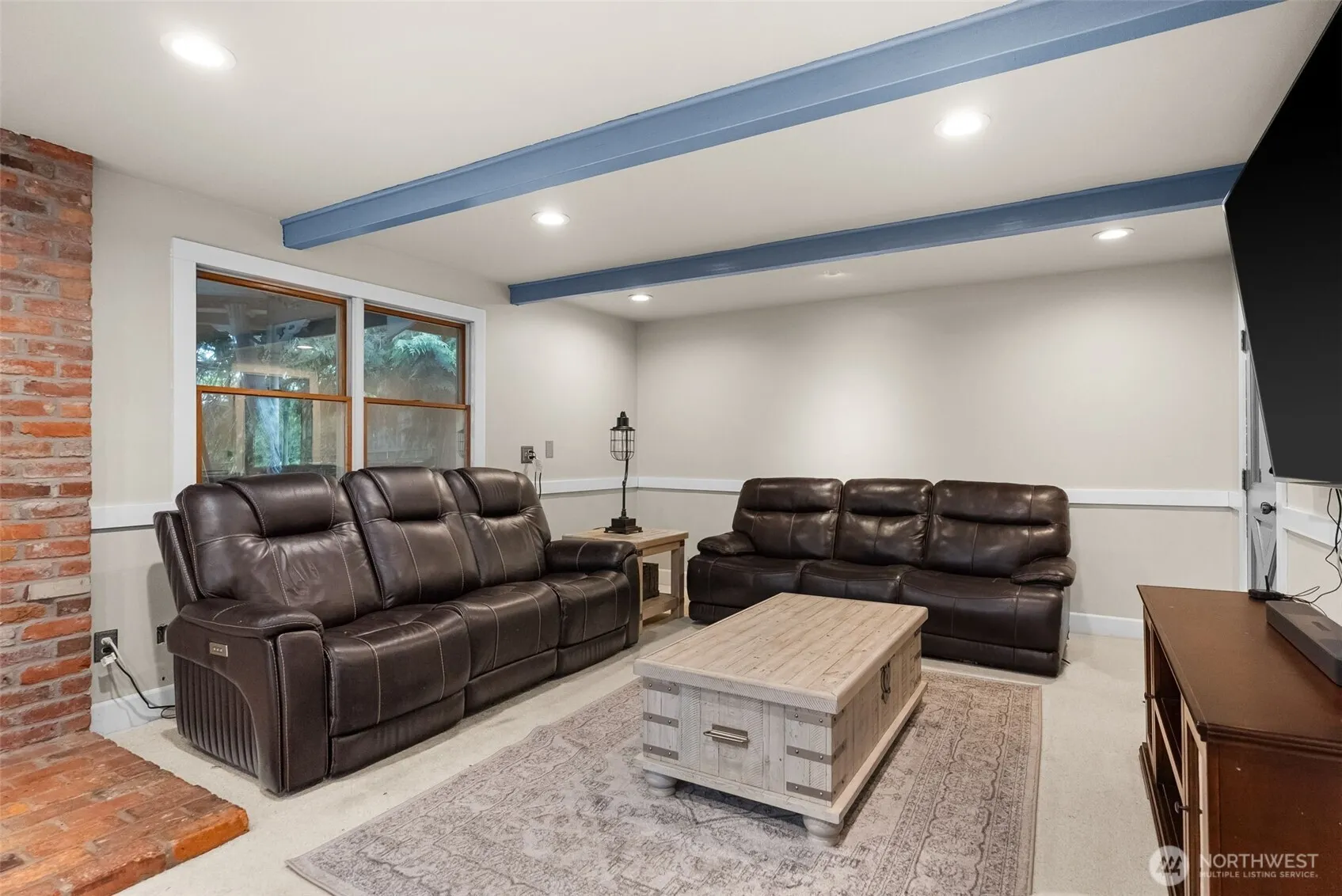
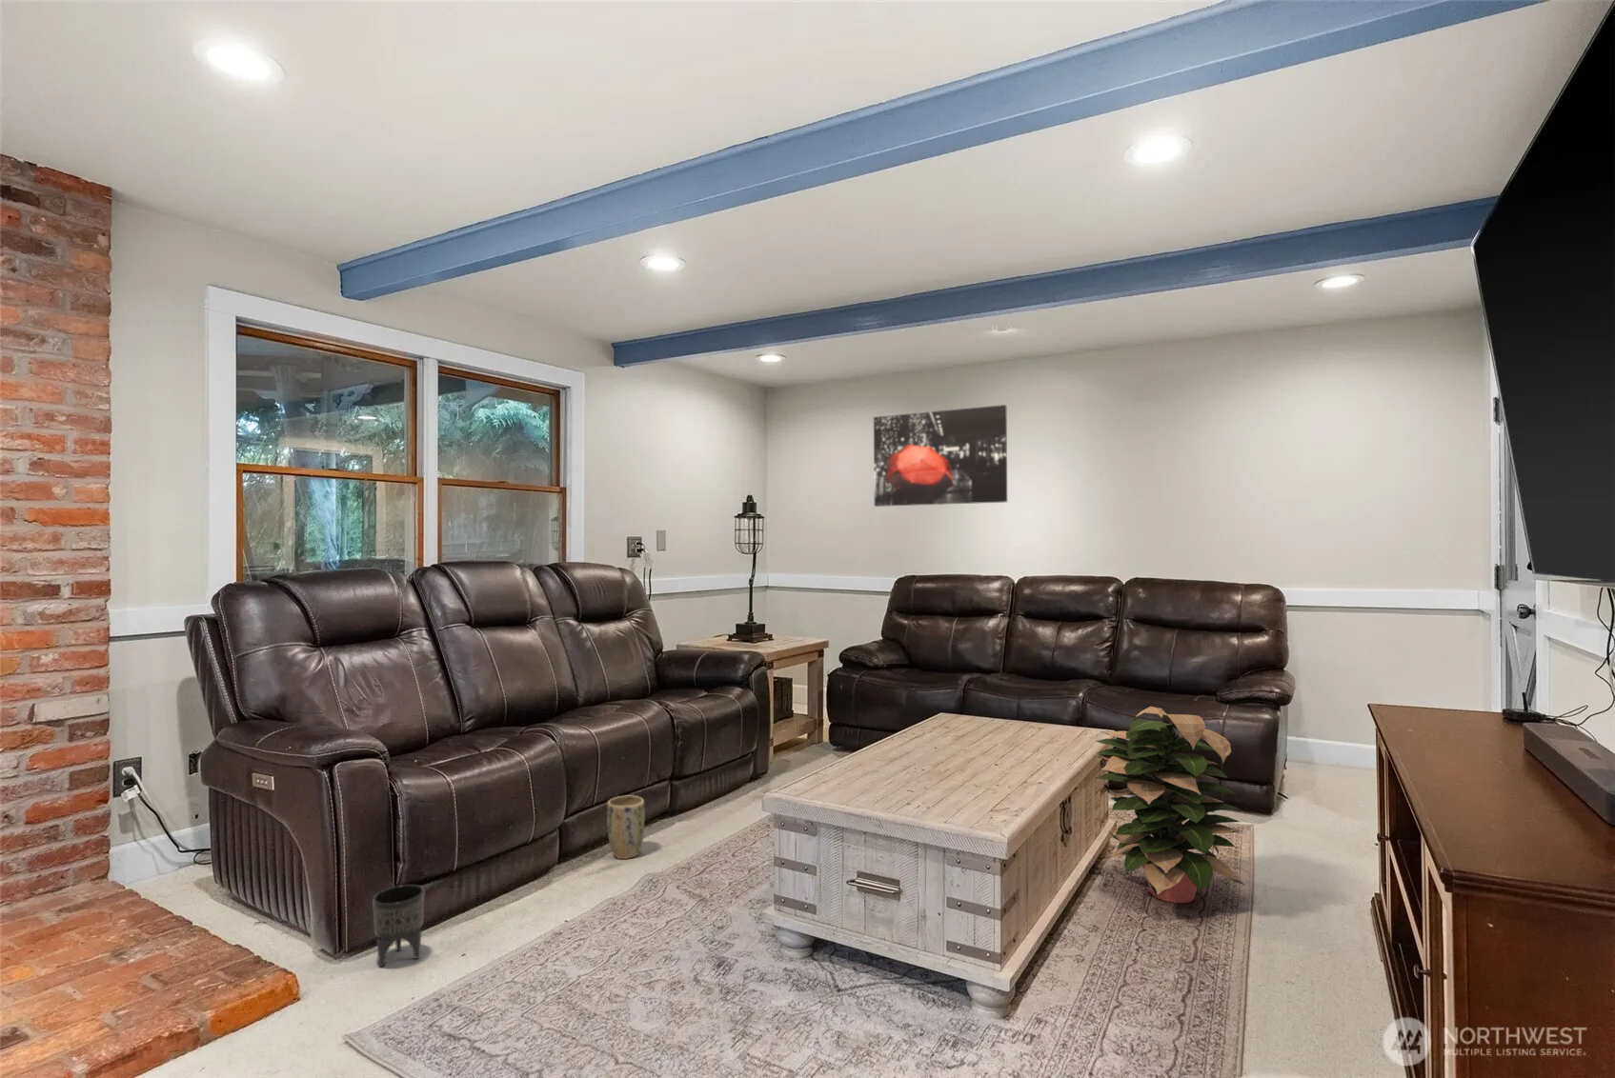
+ decorative plant (1165, 801)
+ planter (398, 925)
+ wall art (937, 457)
+ plant pot (626, 827)
